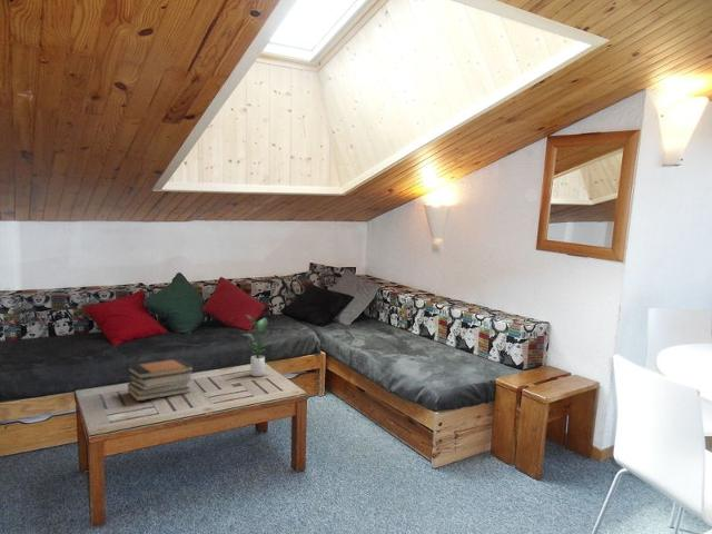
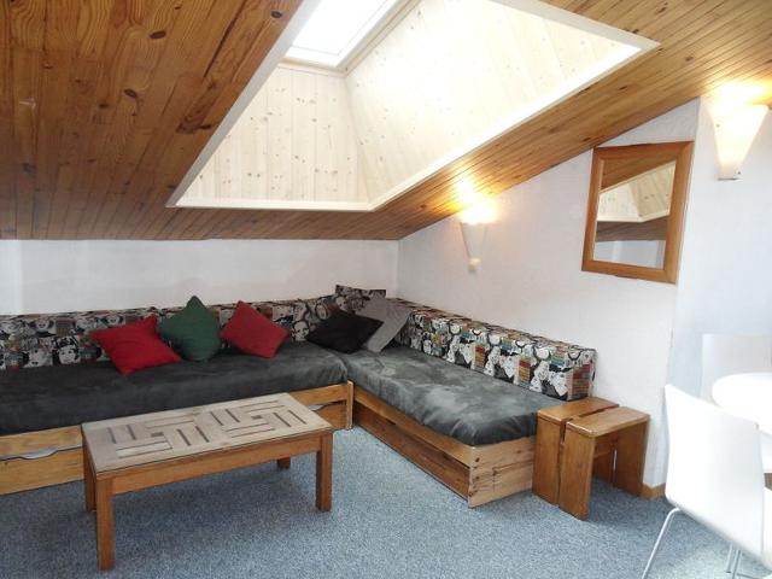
- book stack (160, 378)
- potted plant (258, 344)
